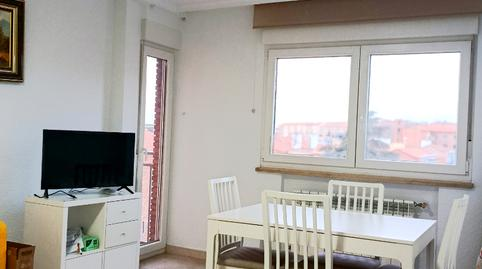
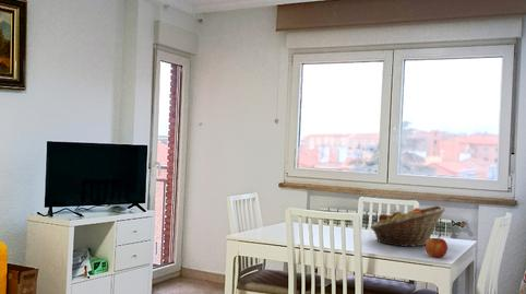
+ fruit basket (407, 223)
+ apple (435, 246)
